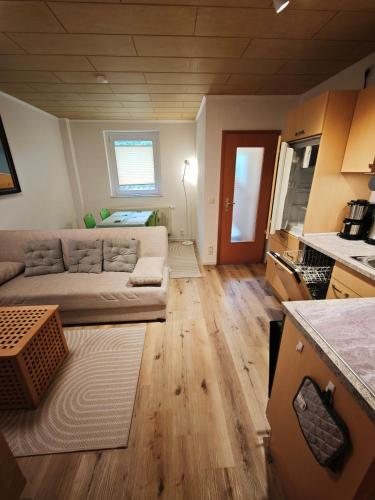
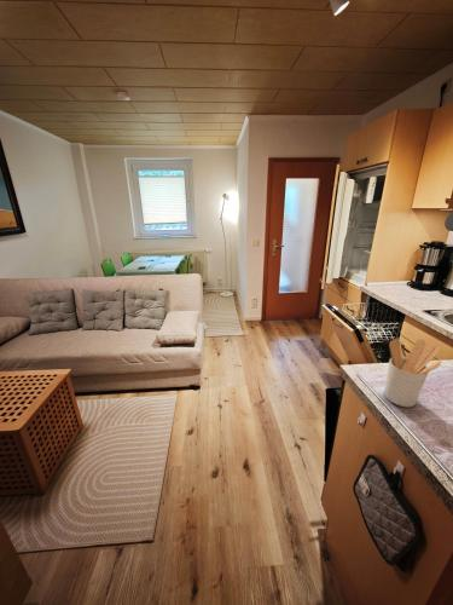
+ utensil holder (411, 370)
